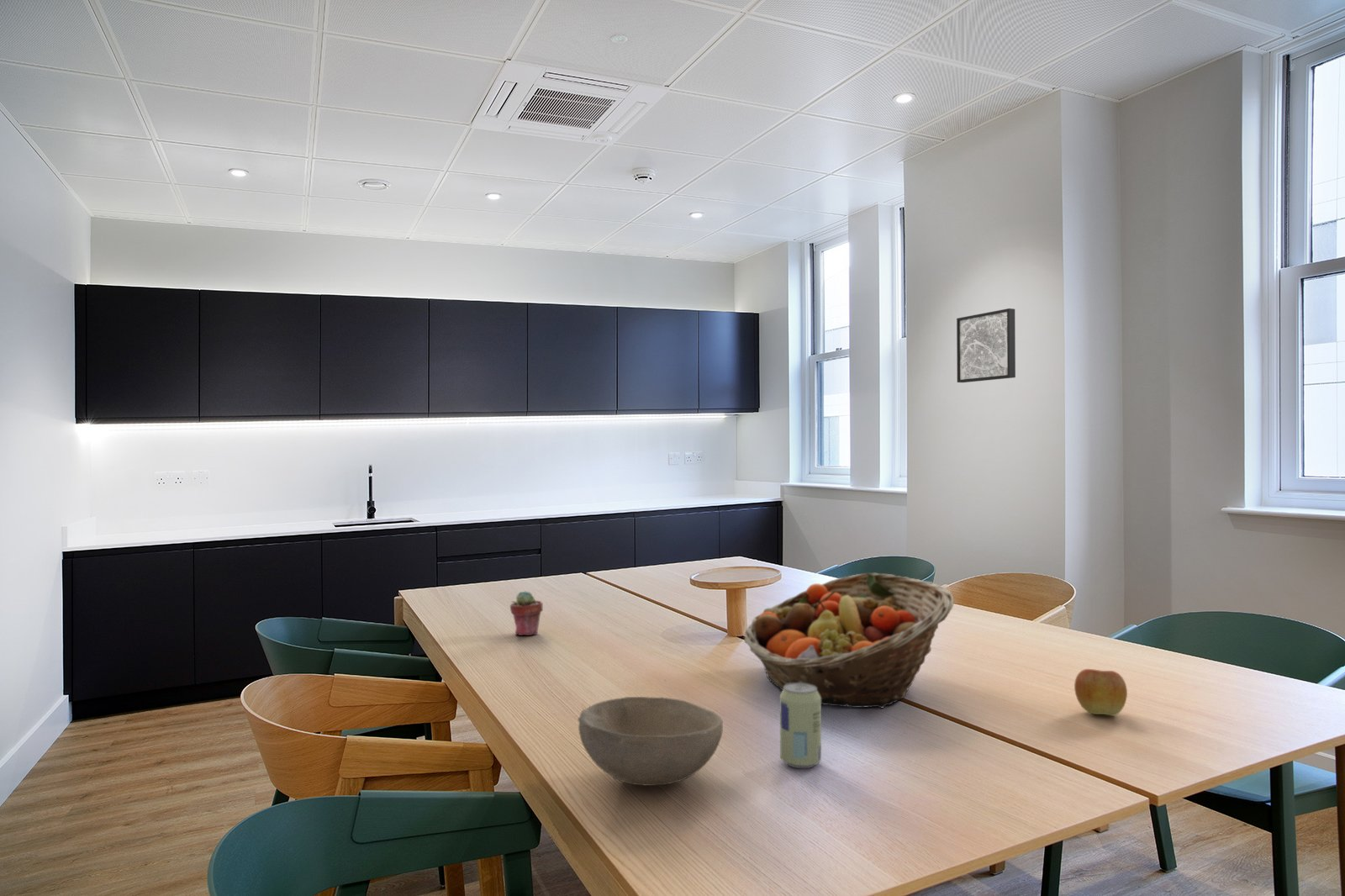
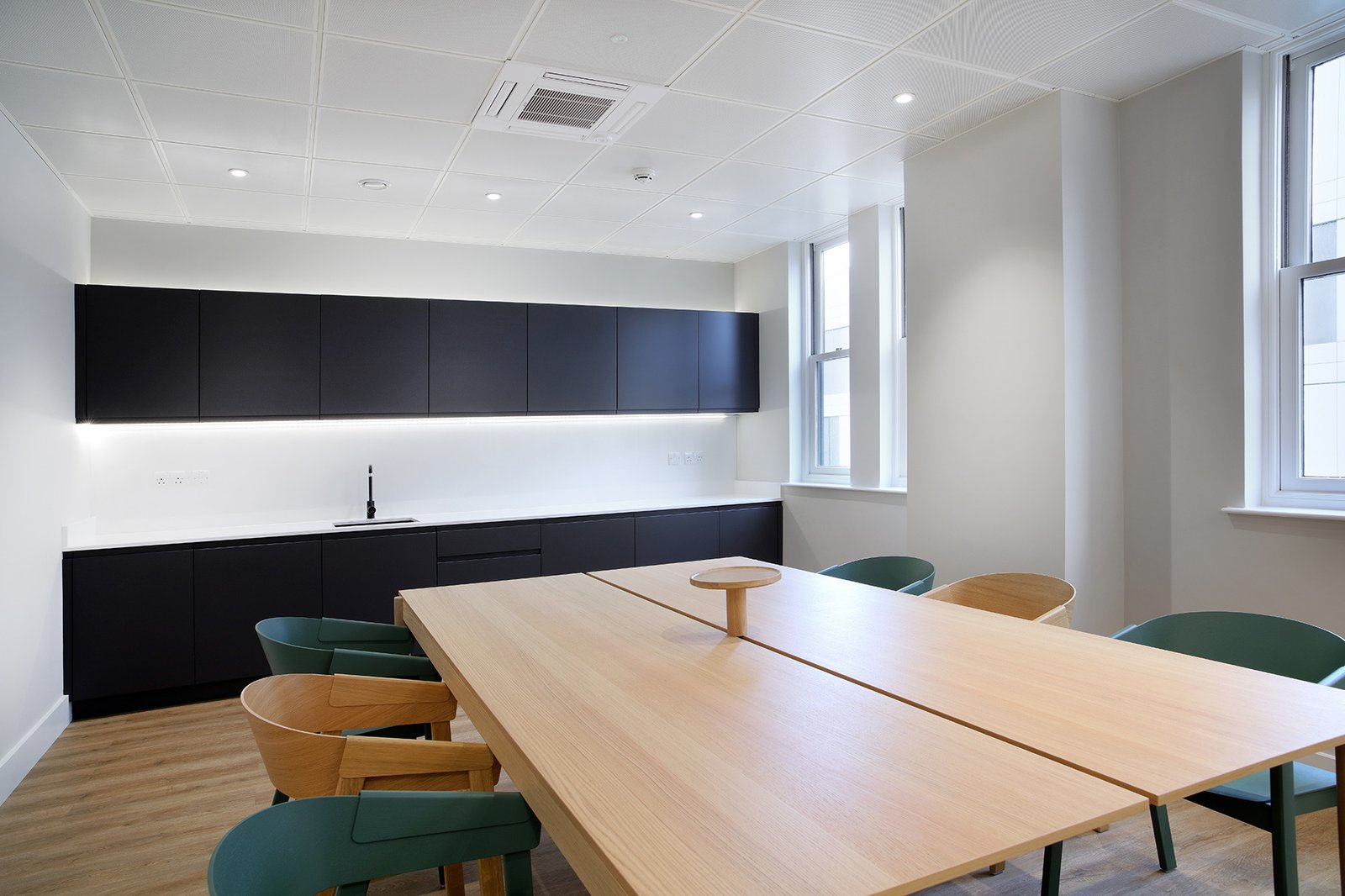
- beverage can (800, 725)
- bowl (651, 743)
- apple (1100, 691)
- potted succulent (526, 612)
- wall art (984, 346)
- fruit basket (845, 633)
